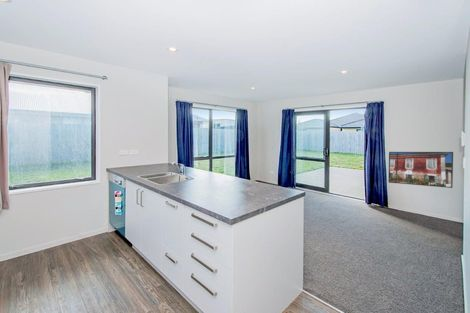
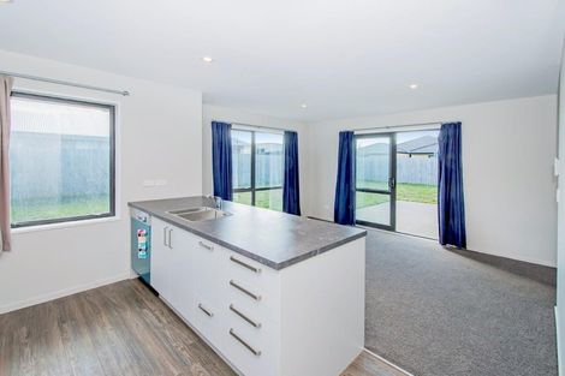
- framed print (418, 168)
